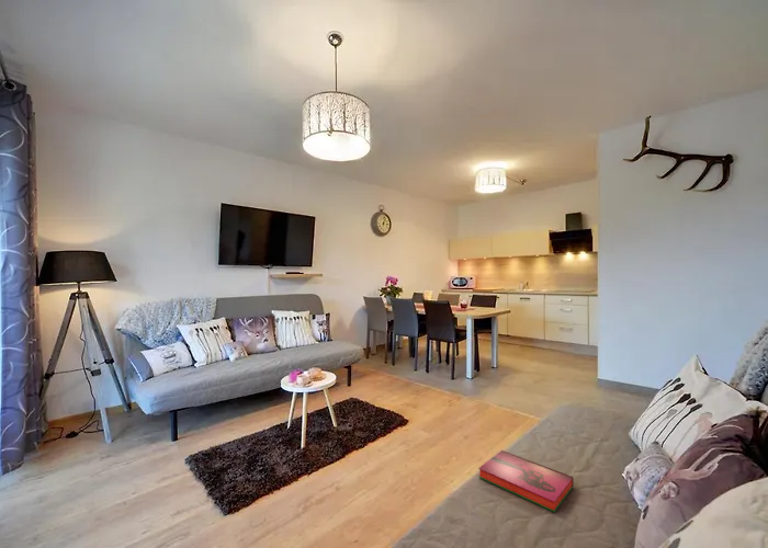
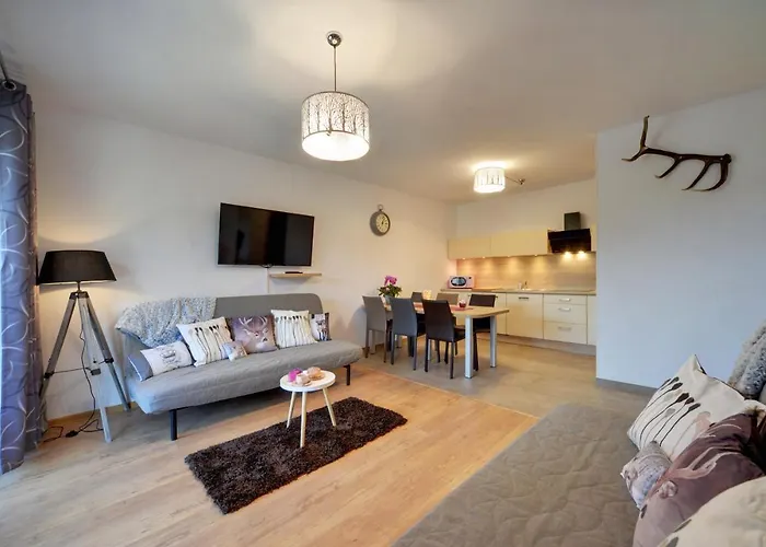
- hardback book (524, 477)
